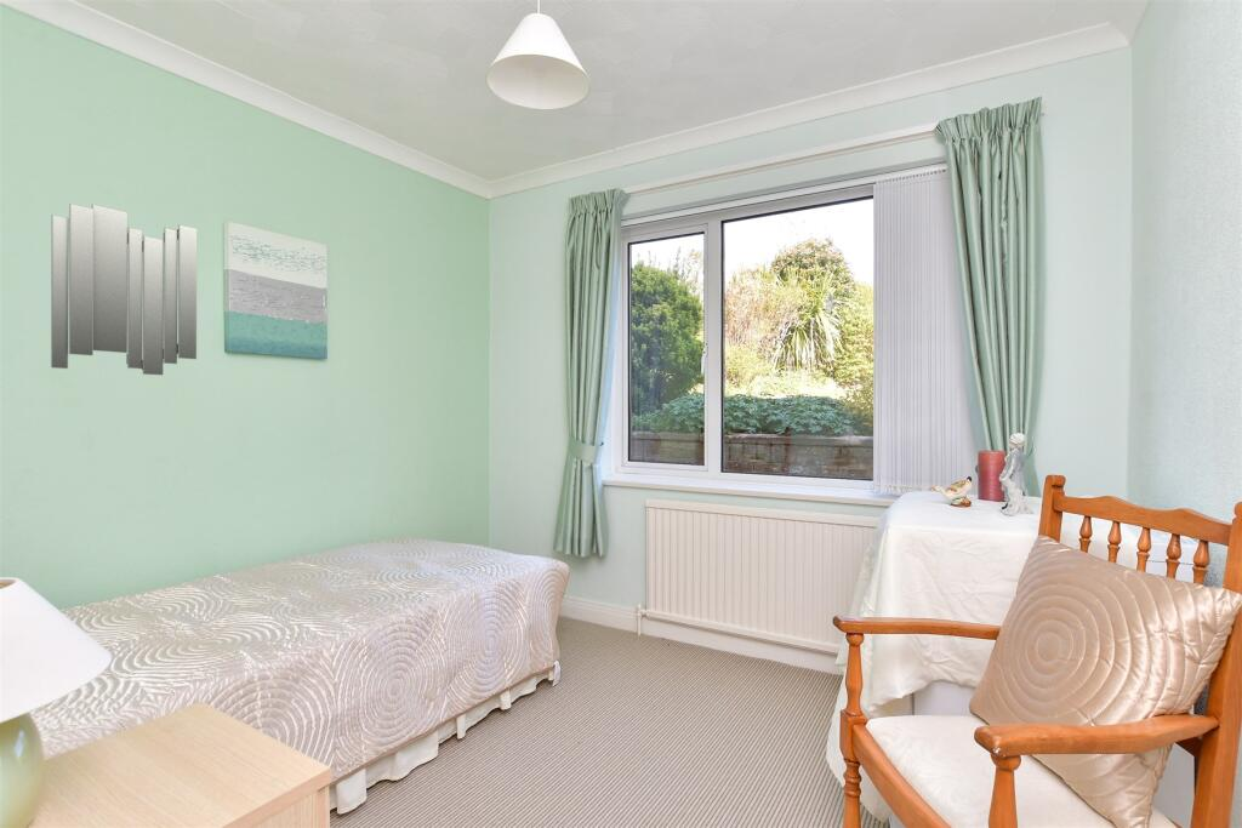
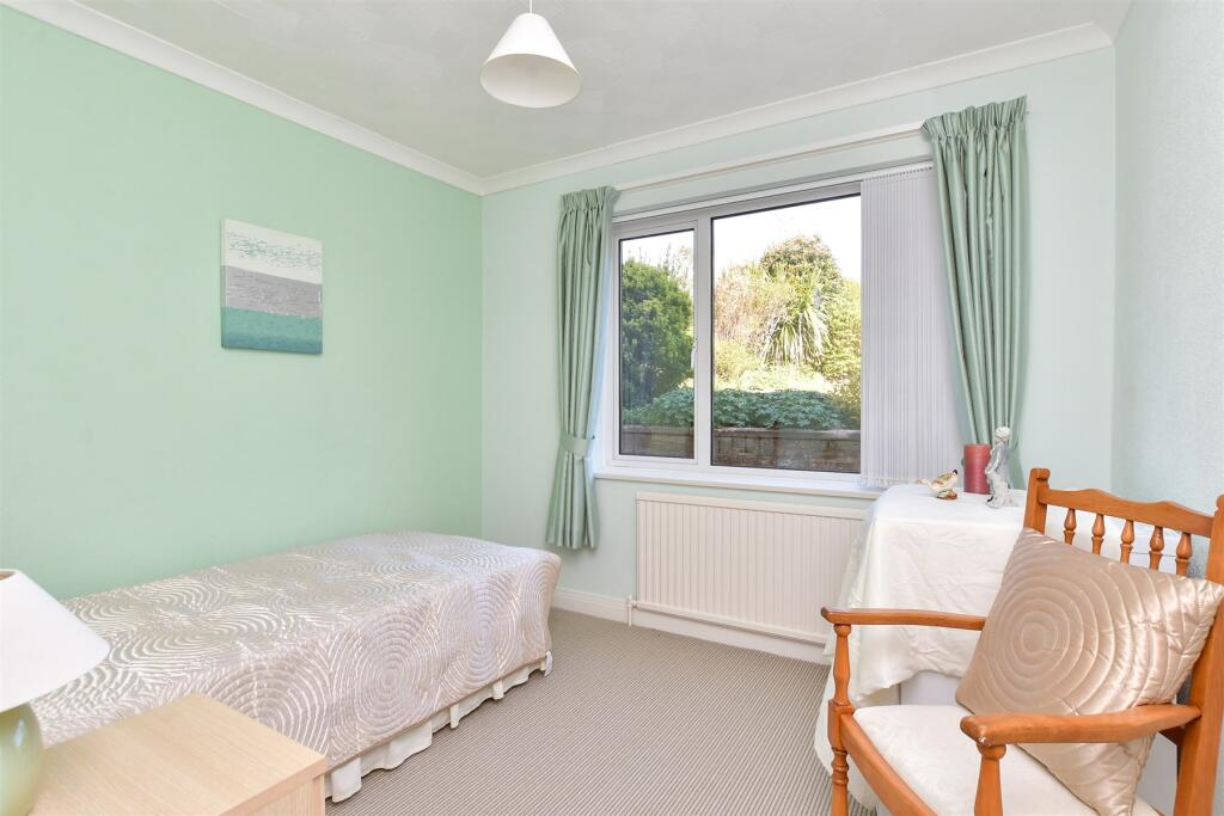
- home mirror (127, 292)
